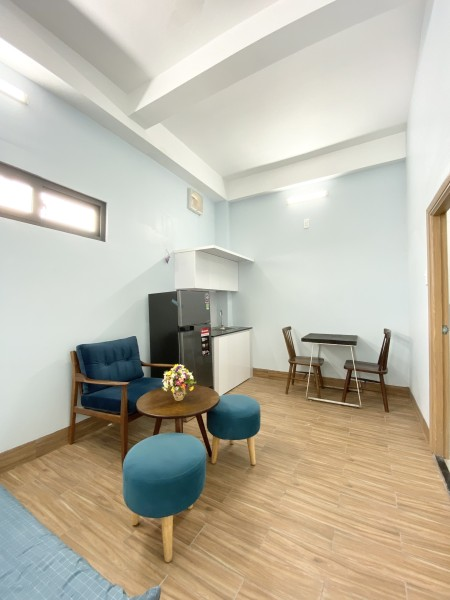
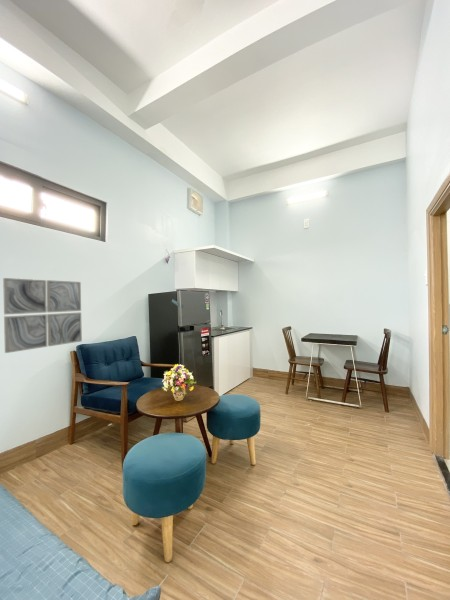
+ wall art (46, 314)
